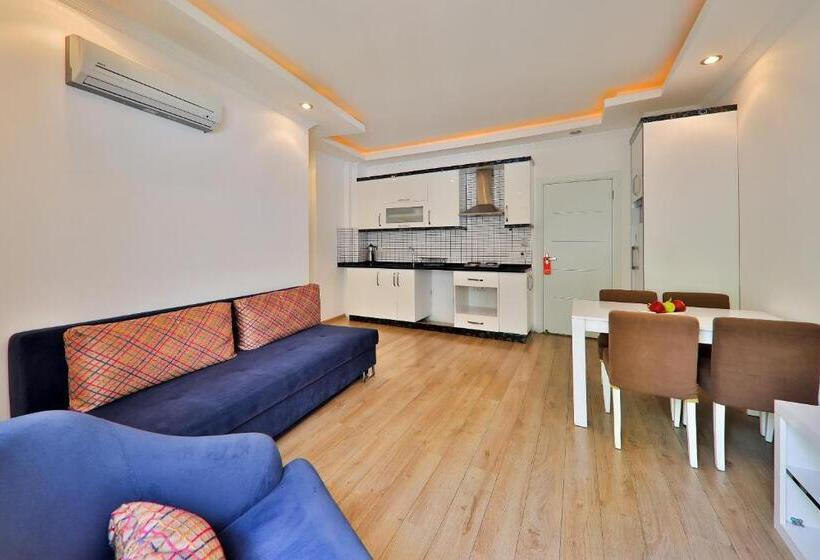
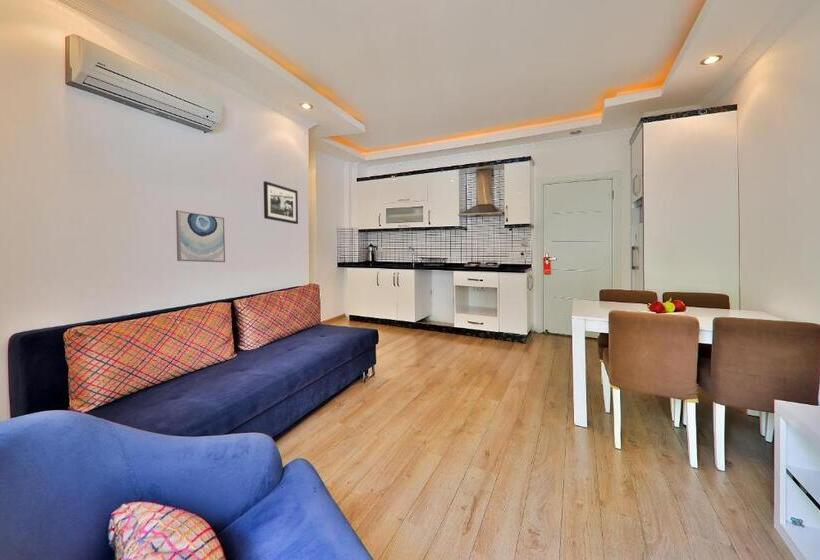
+ wall art (202, 237)
+ picture frame (281, 203)
